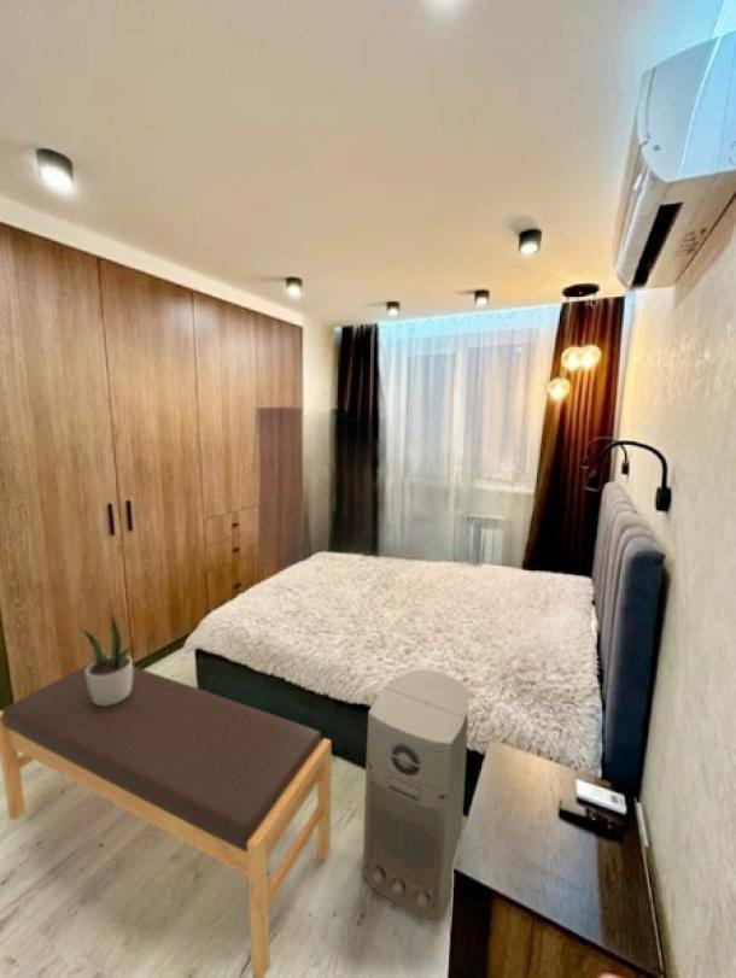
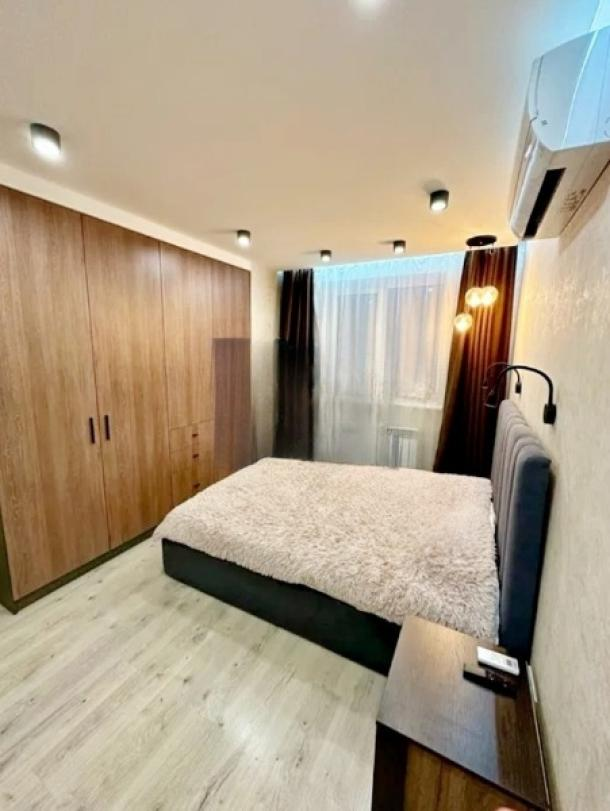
- potted plant (106, 655)
- air purifier (420, 779)
- bench (160, 777)
